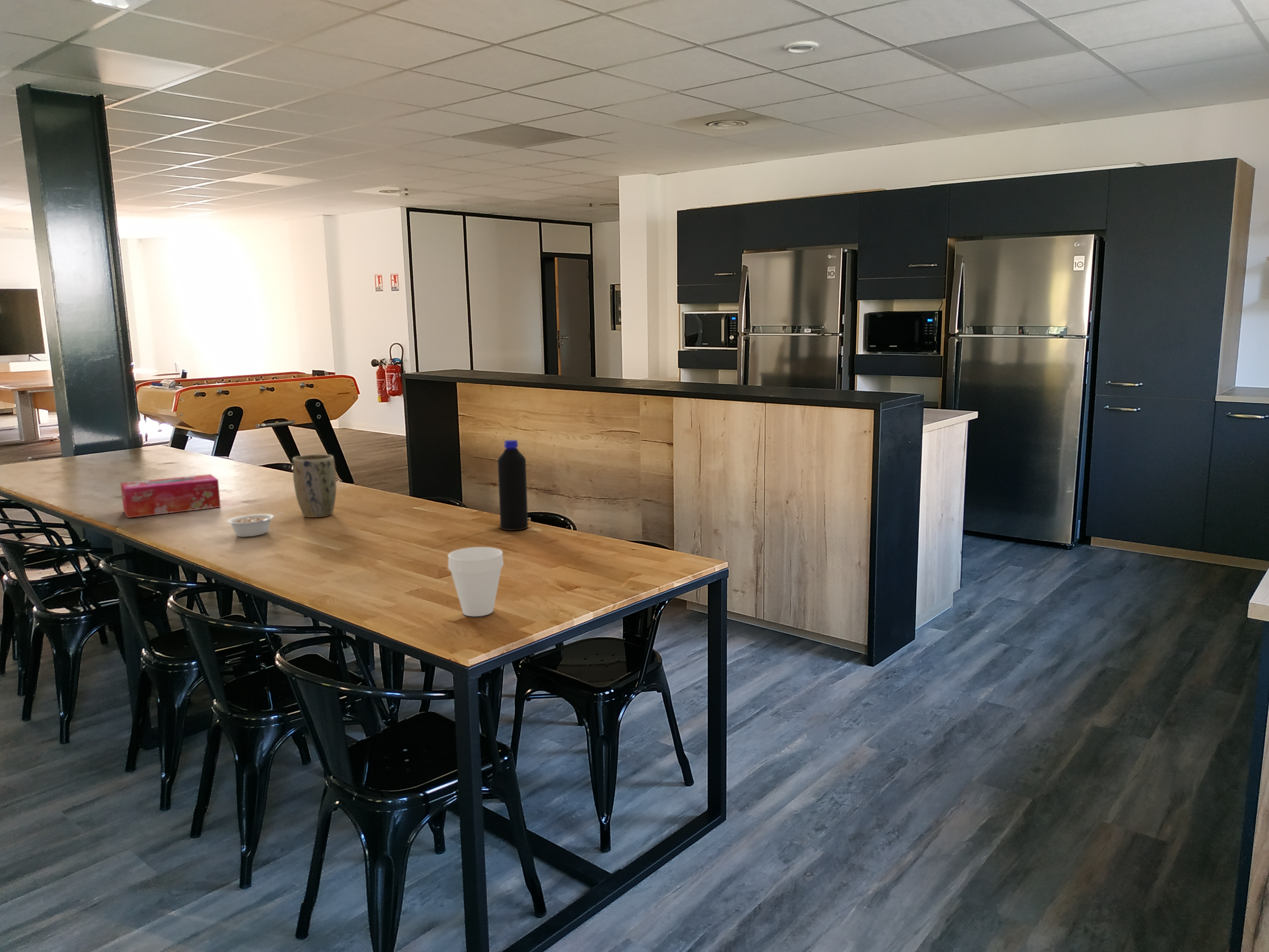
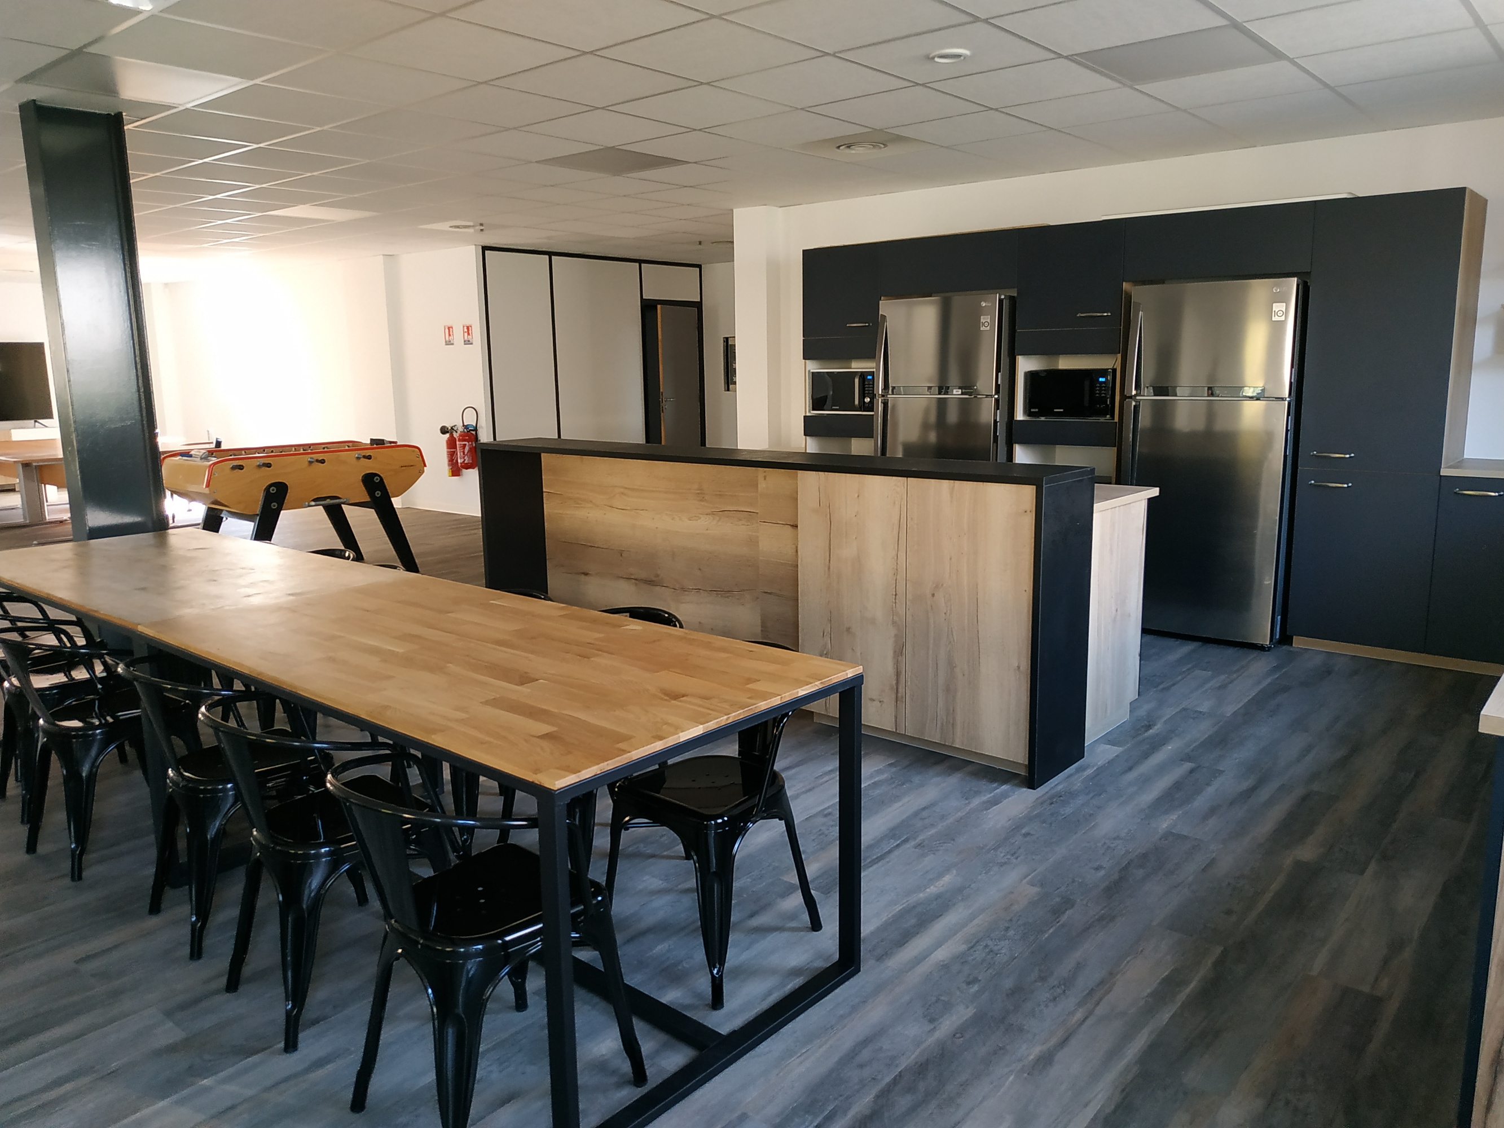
- legume (253, 524)
- tissue box (171, 495)
- bottle (513, 484)
- cup (476, 582)
- plant pot (315, 486)
